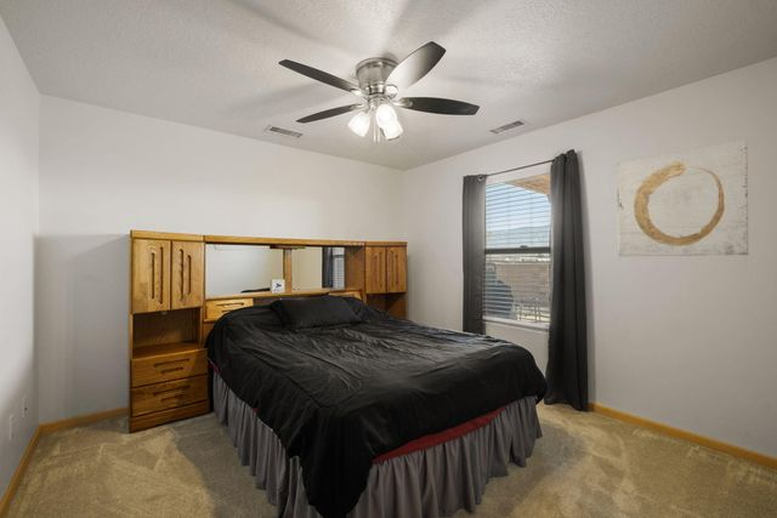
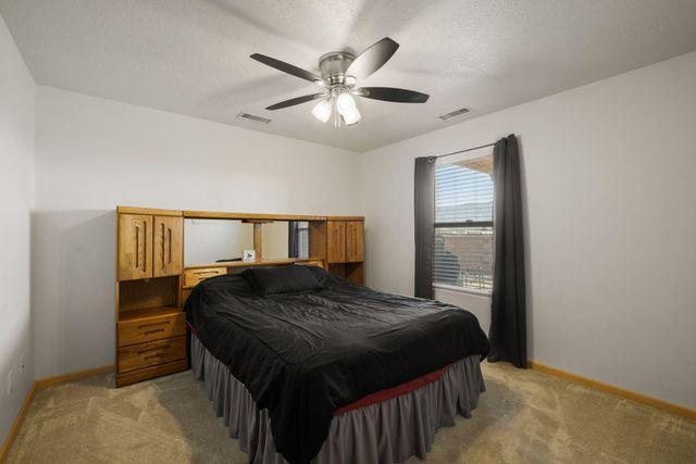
- wall art (675, 204)
